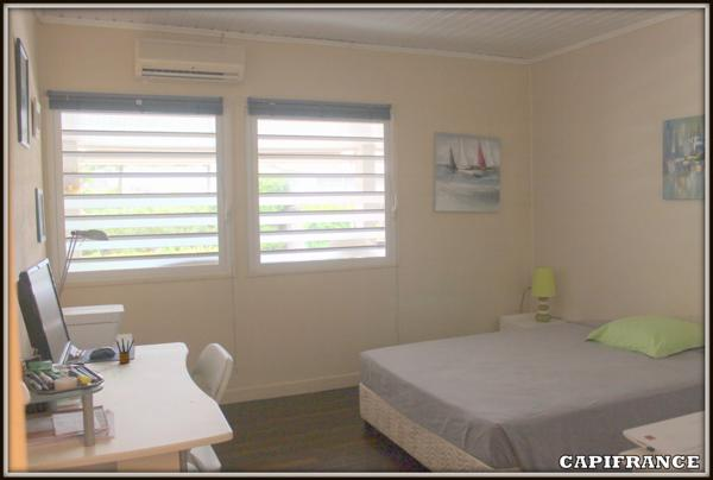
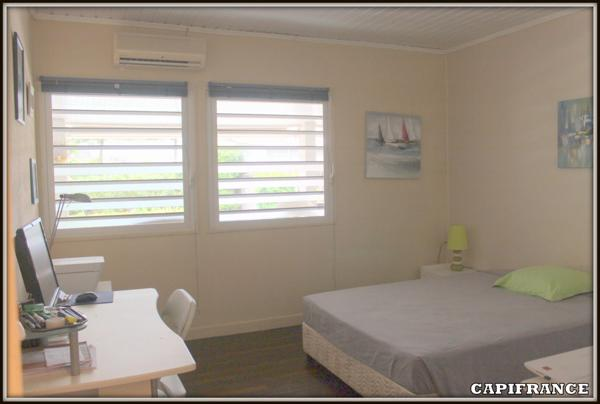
- pencil box (124, 349)
